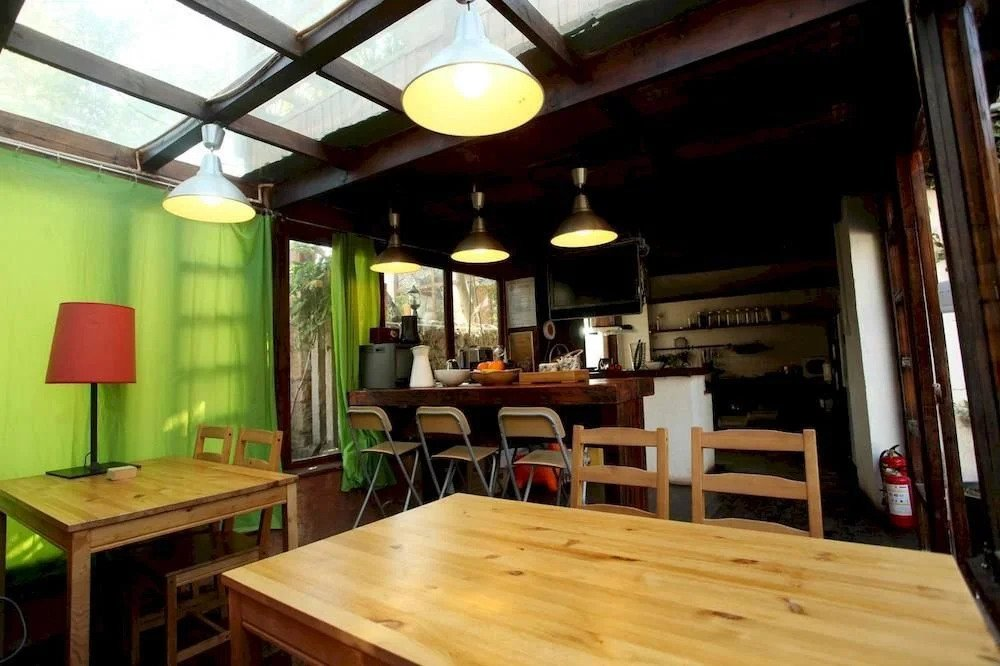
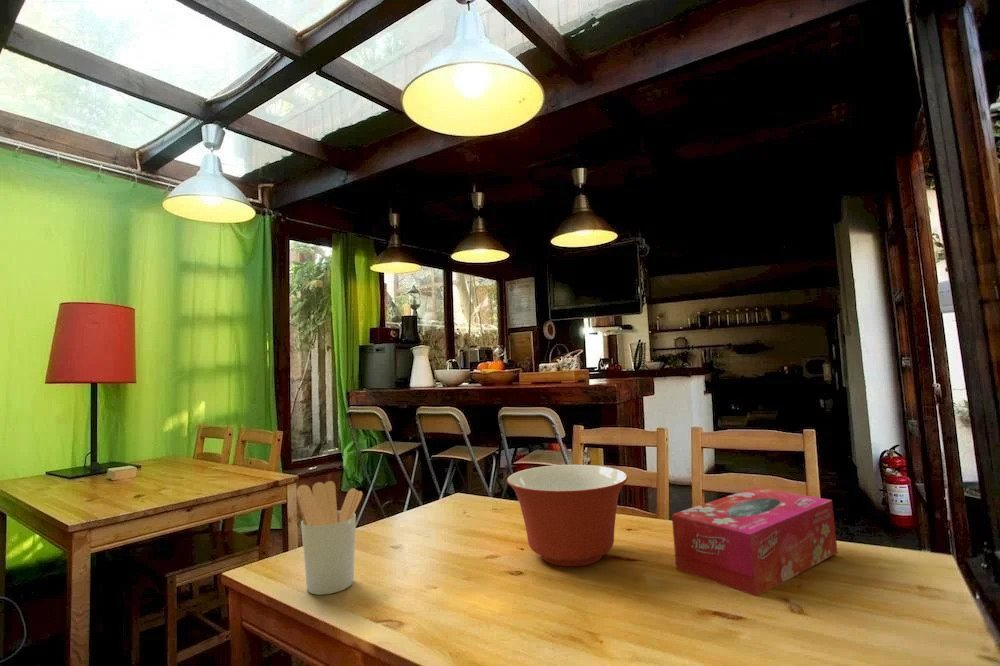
+ tissue box (755, 533)
+ utensil holder (325, 531)
+ mixing bowl (568, 515)
